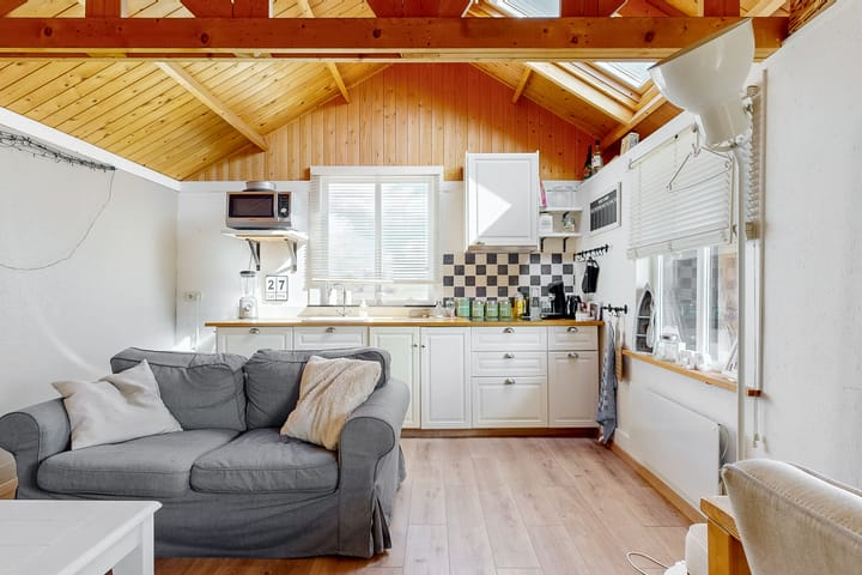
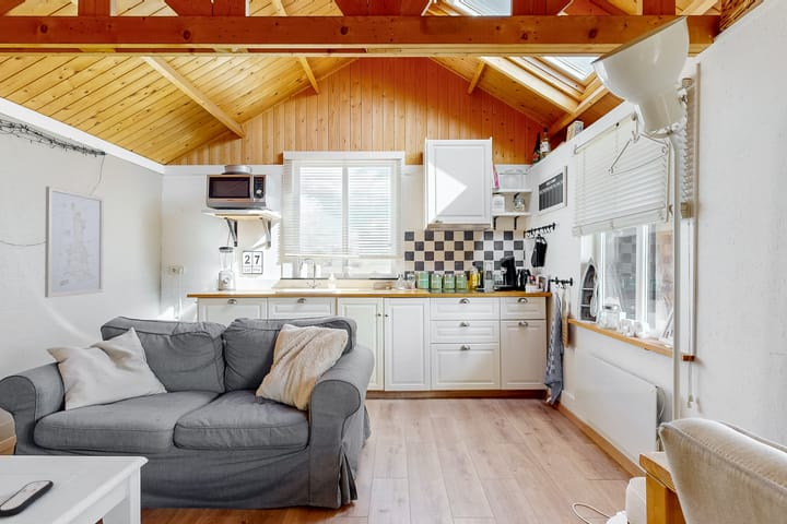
+ remote control (24, 497)
+ wall art (77, 243)
